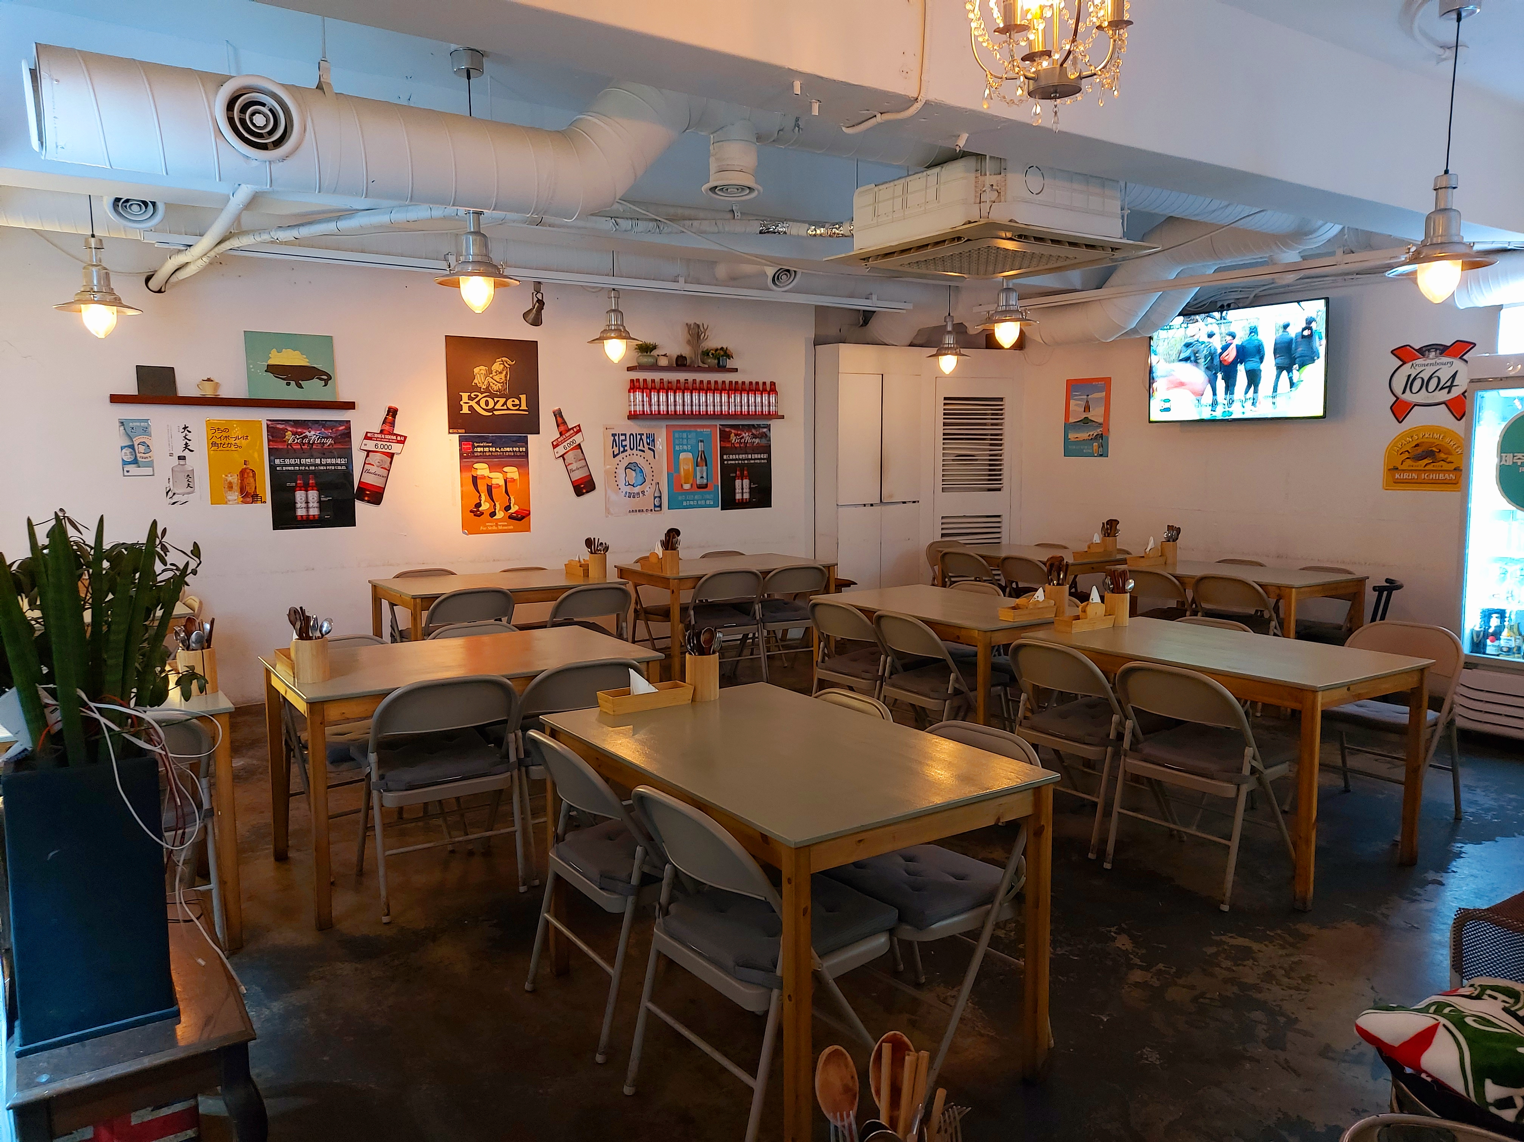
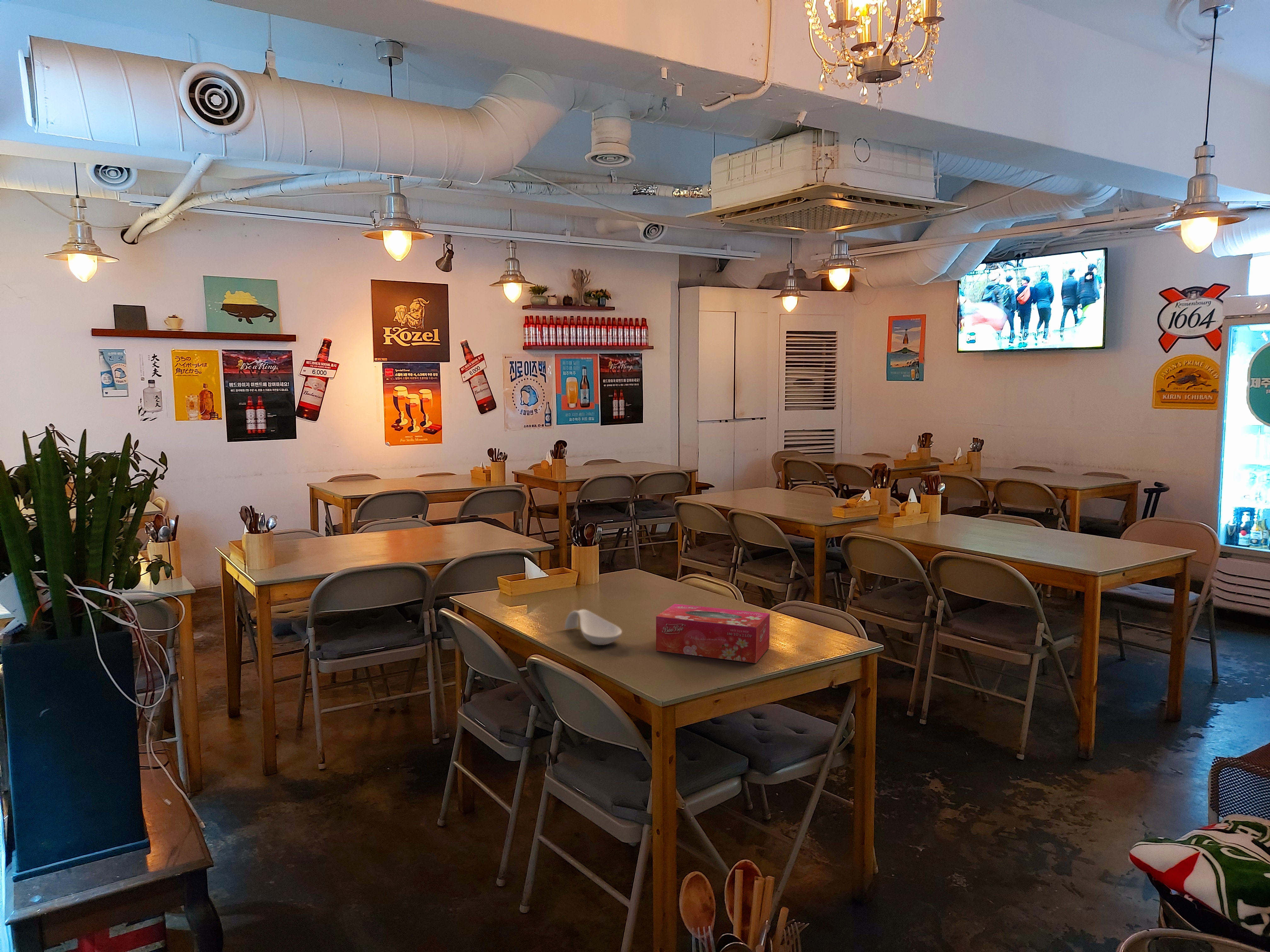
+ spoon rest (591, 626)
+ tissue box (713, 632)
